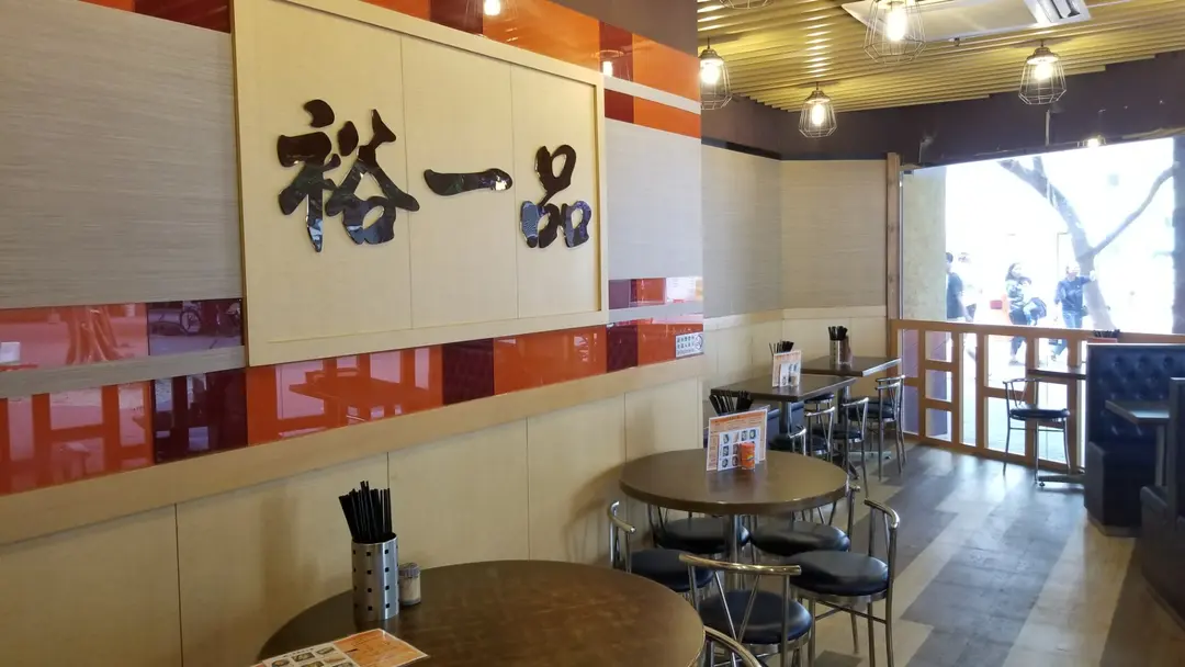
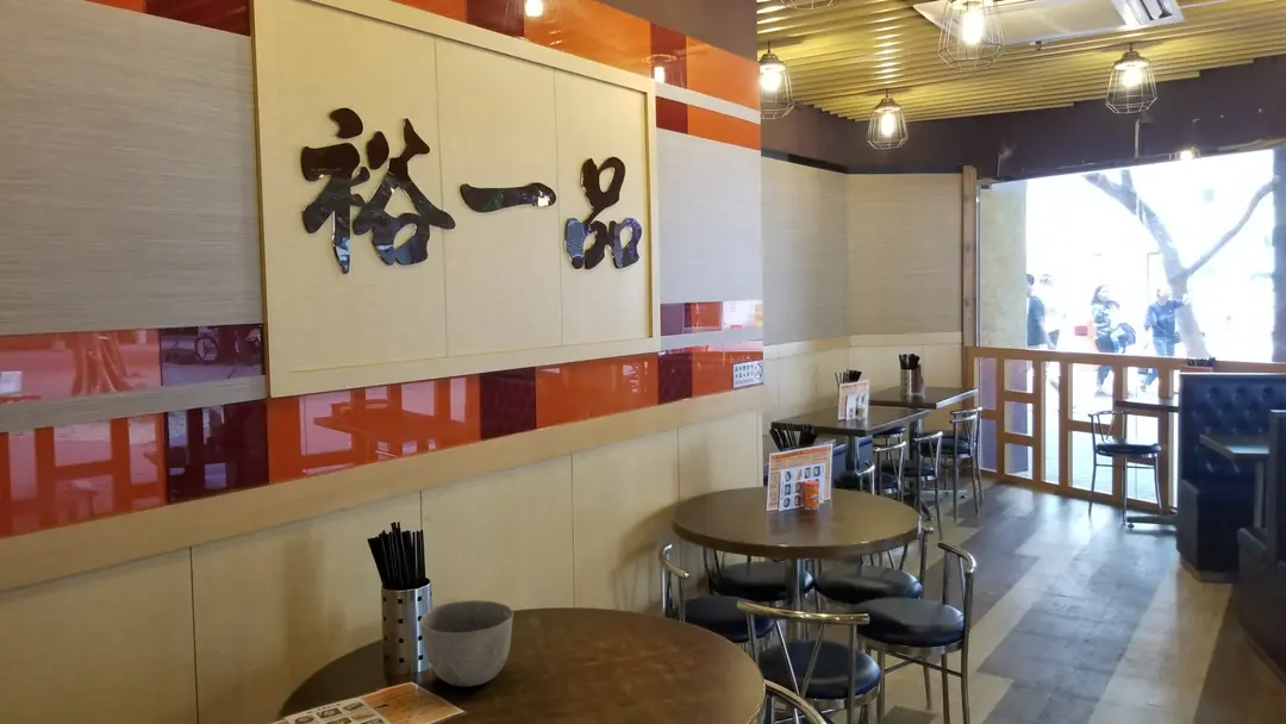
+ bowl (467, 647)
